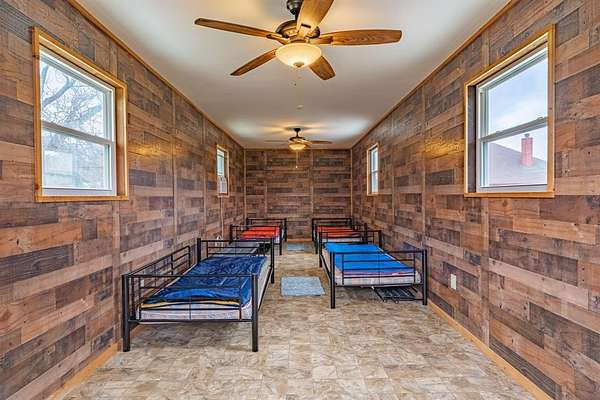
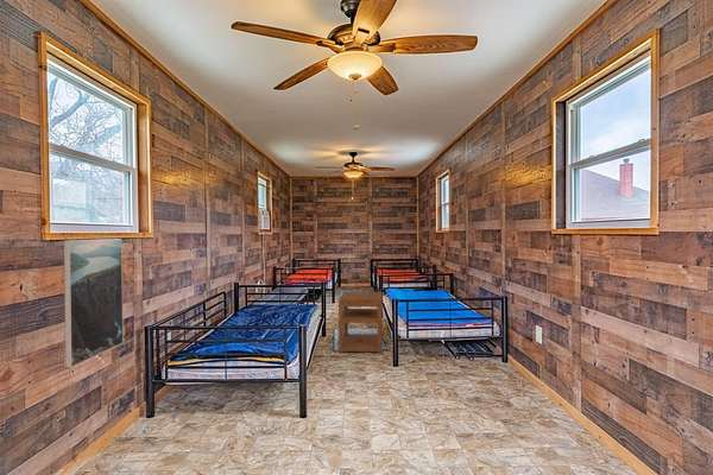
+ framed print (96, 297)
+ nightstand (361, 319)
